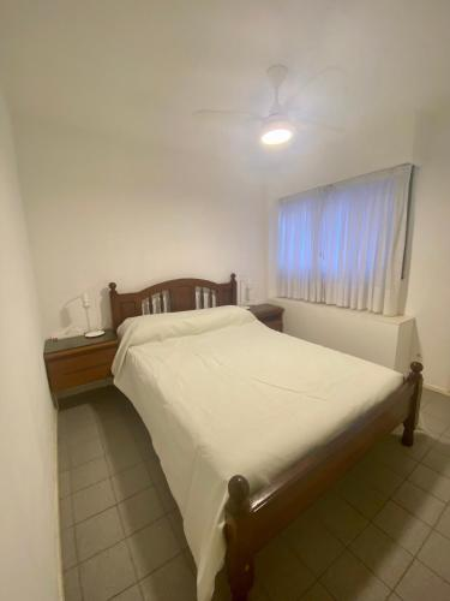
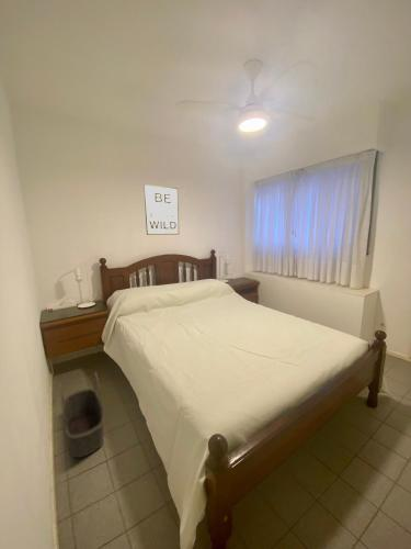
+ basket (82, 405)
+ wall art (162, 211)
